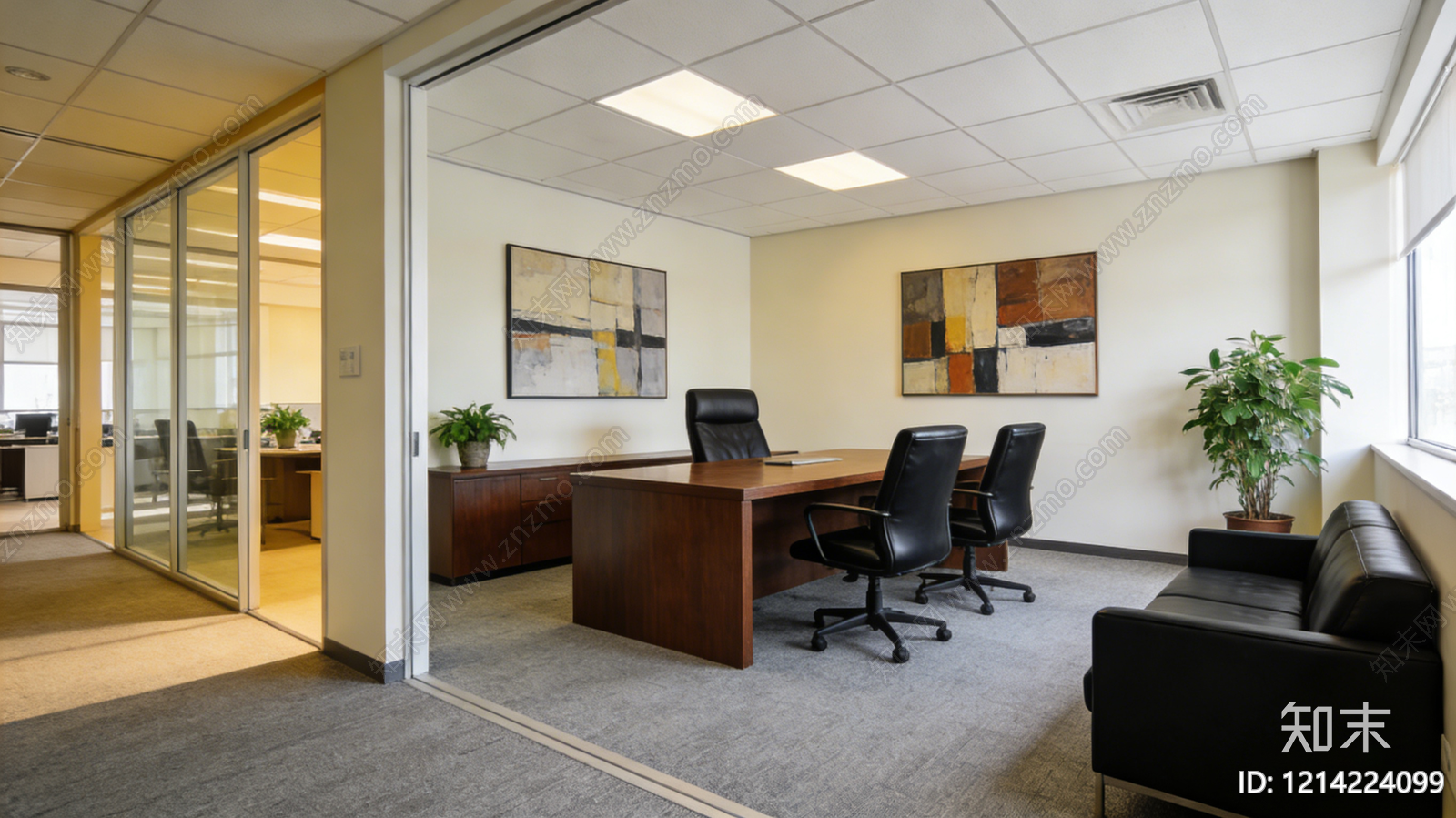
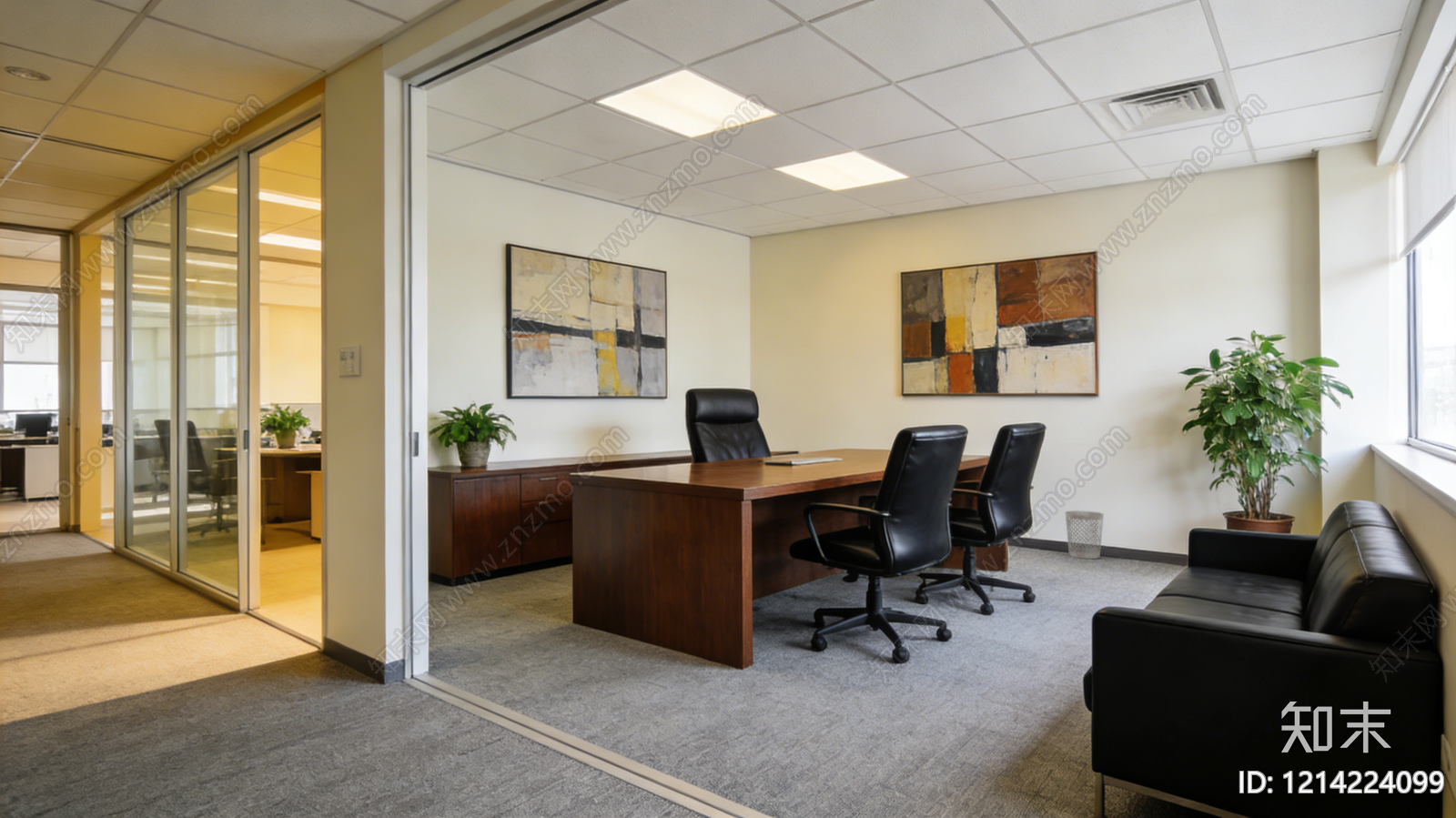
+ wastebasket (1084, 535)
